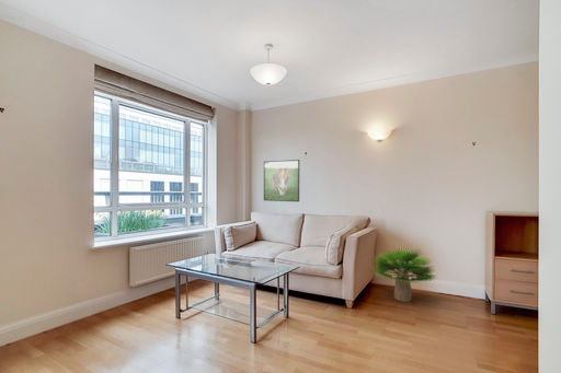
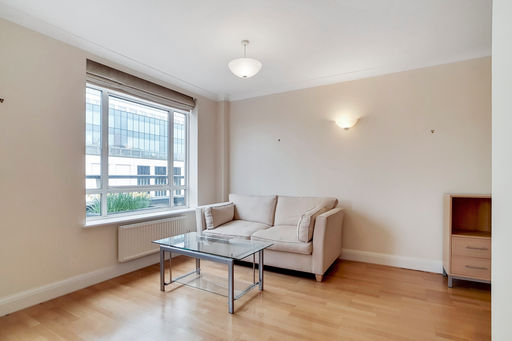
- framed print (280, 180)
- potted plant (402, 271)
